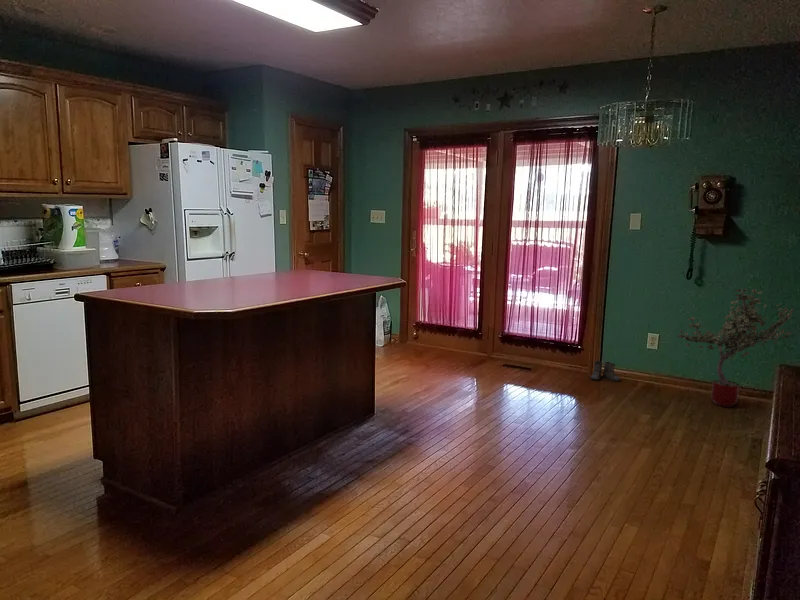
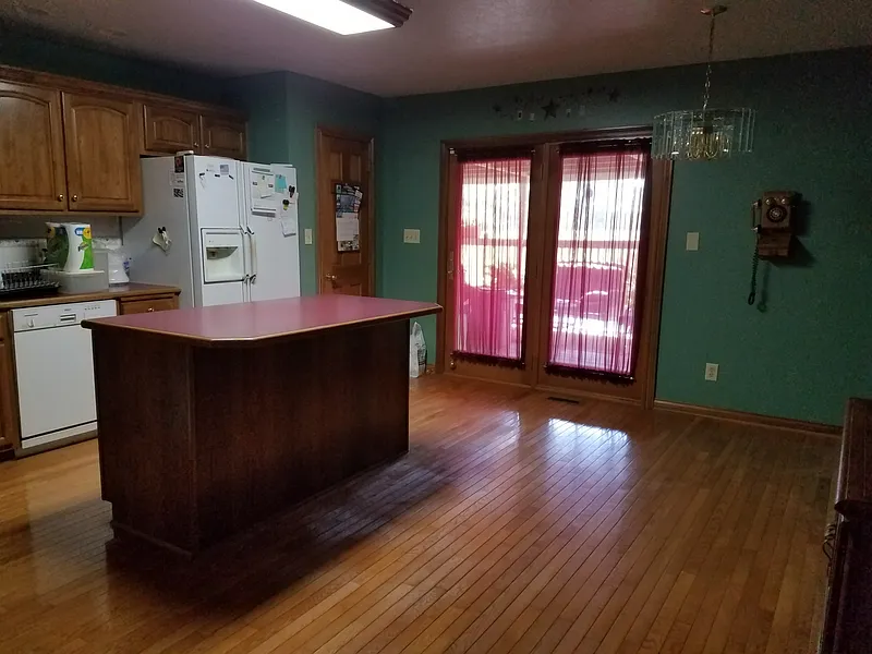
- boots (603, 371)
- potted tree (729, 345)
